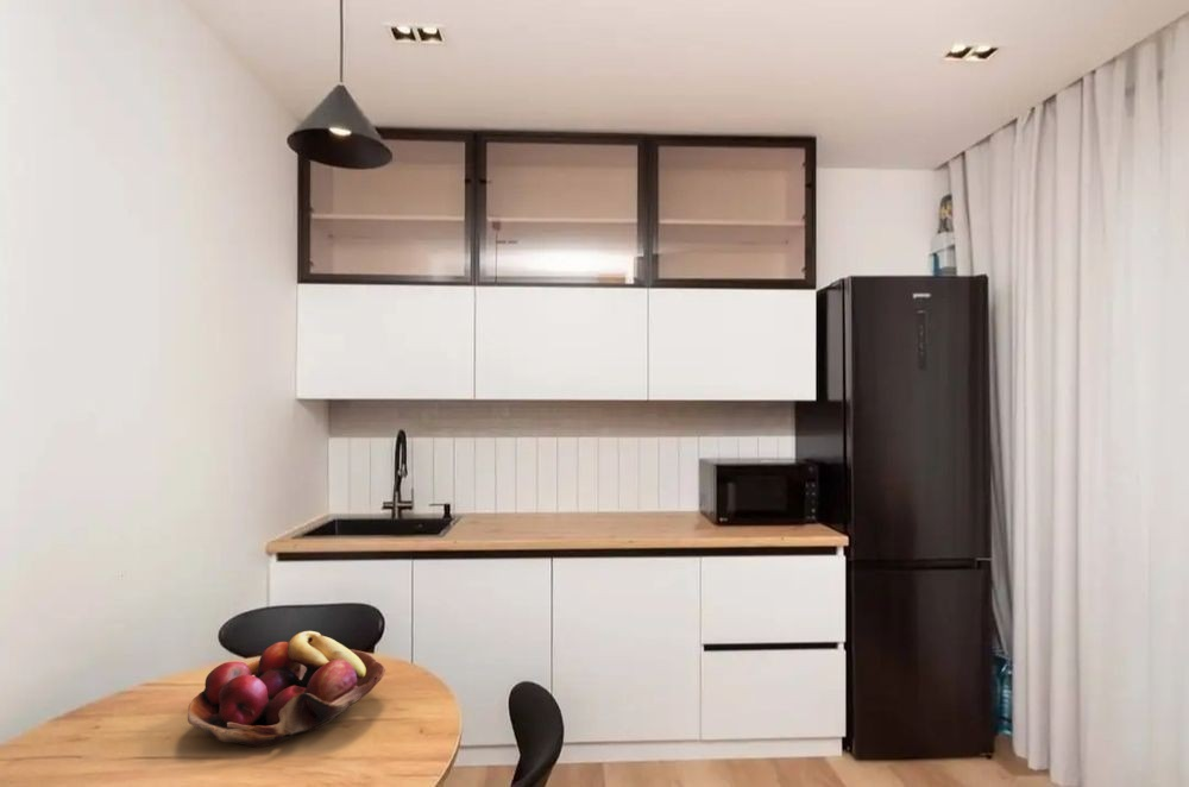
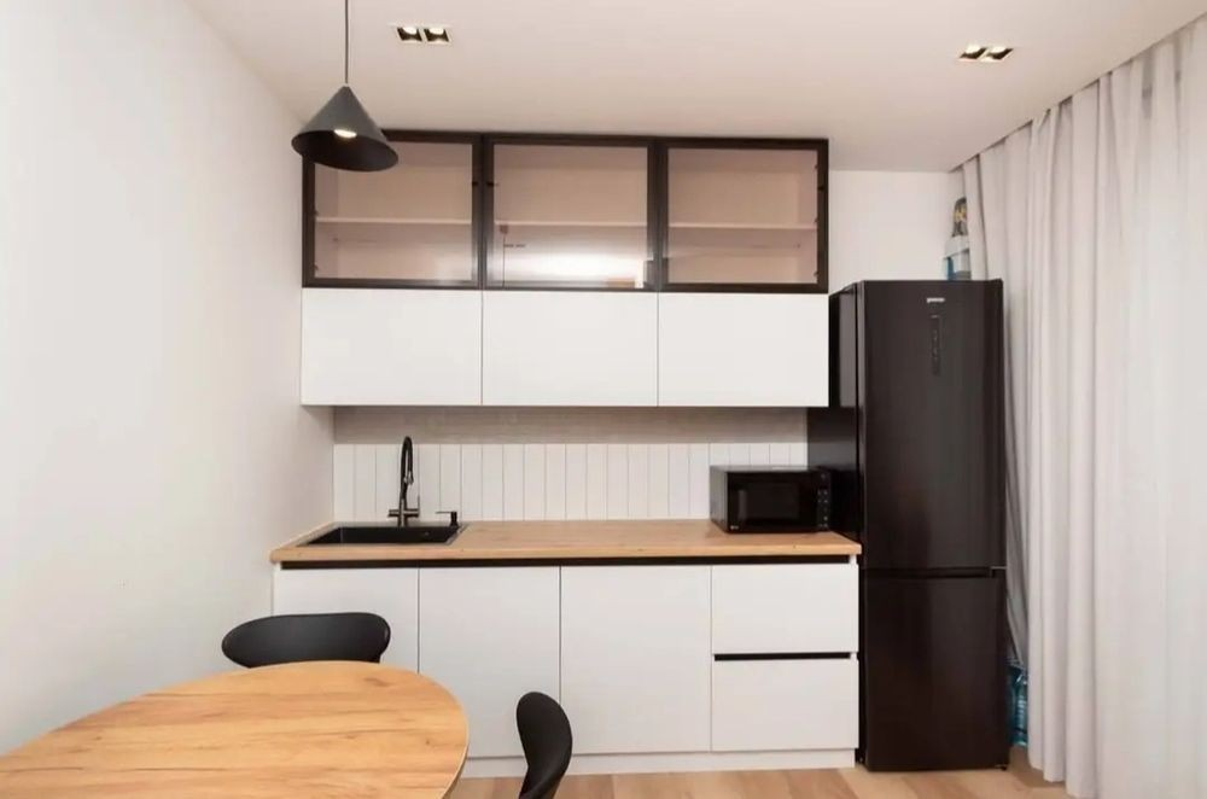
- fruit basket (294, 679)
